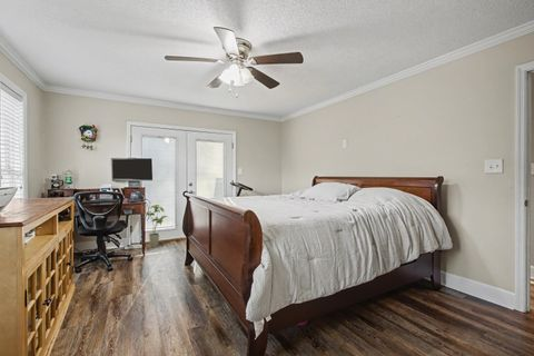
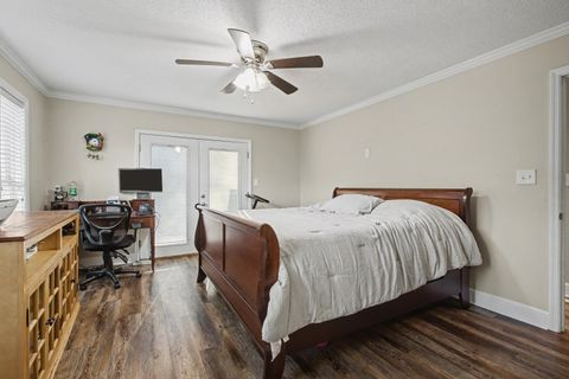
- house plant (156, 225)
